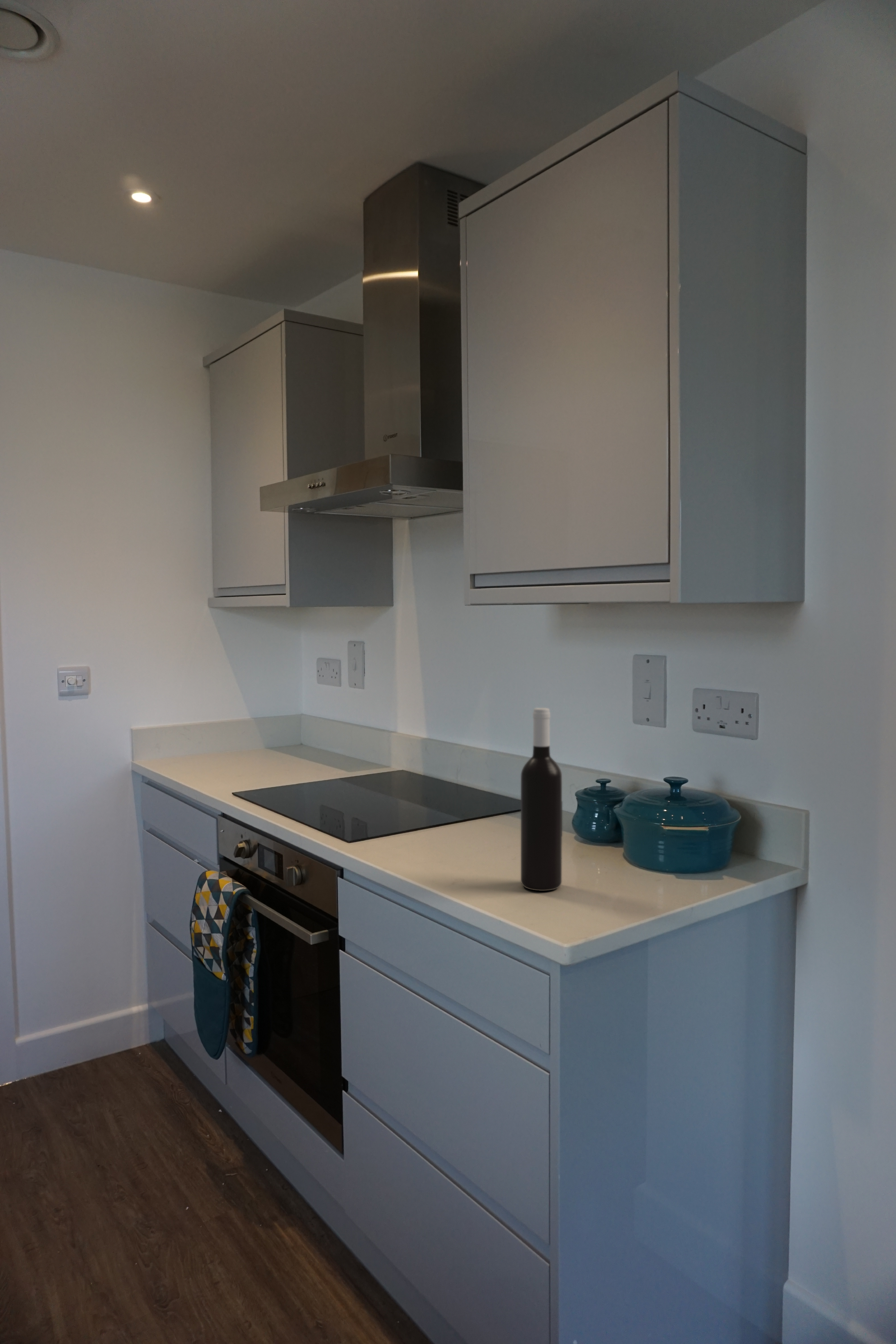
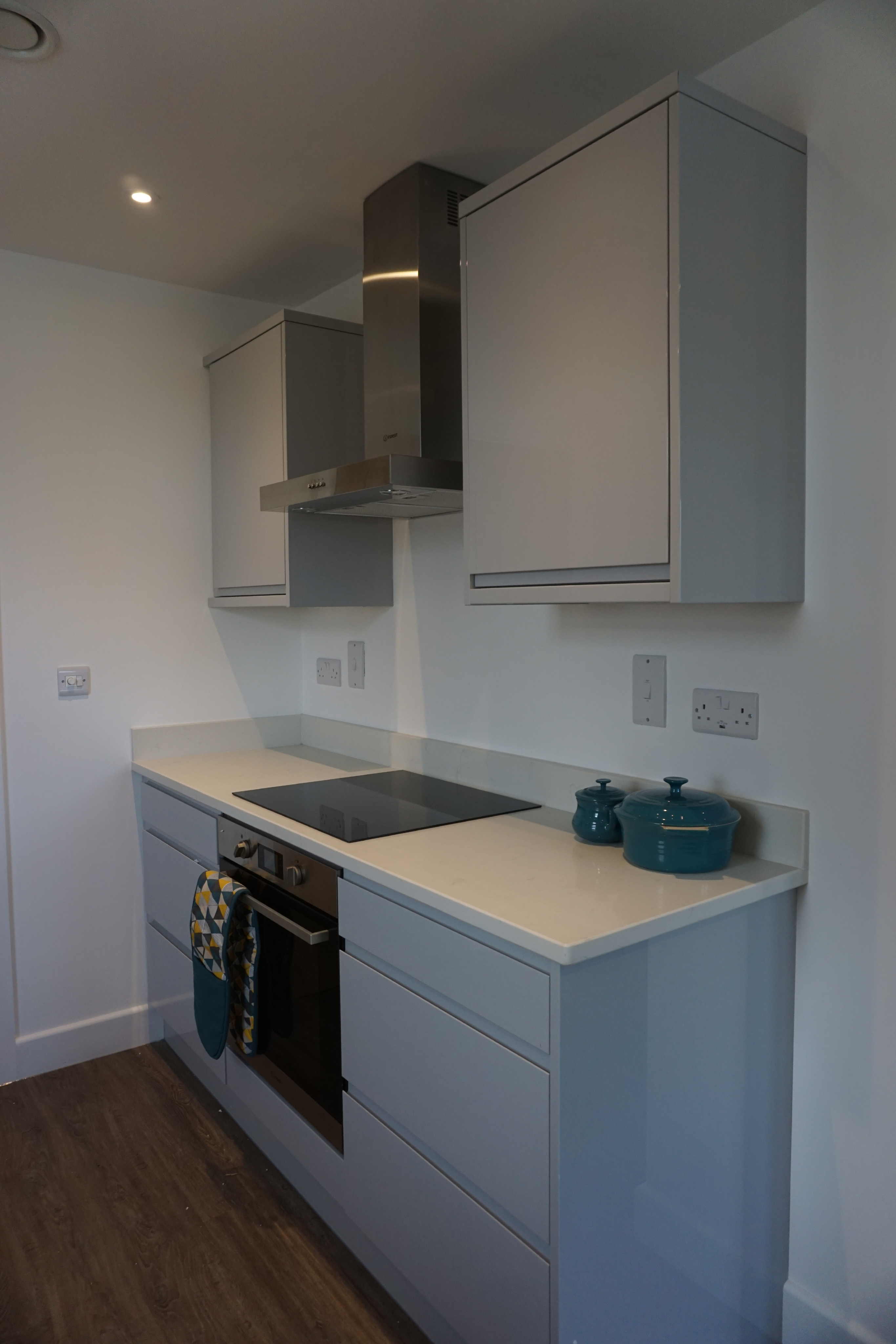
- wine bottle (541, 797)
